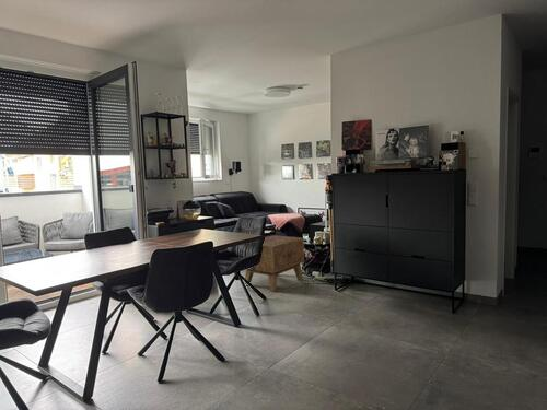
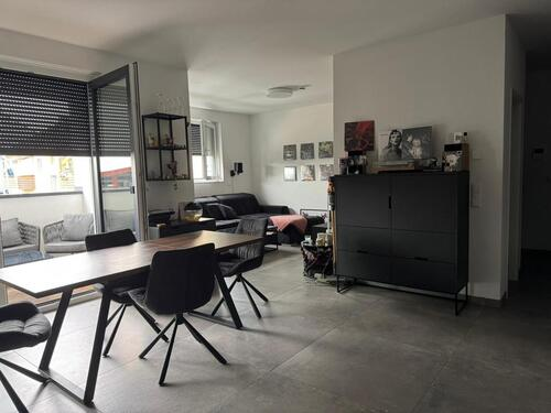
- side table (274, 261)
